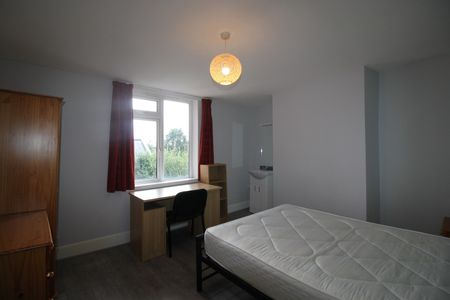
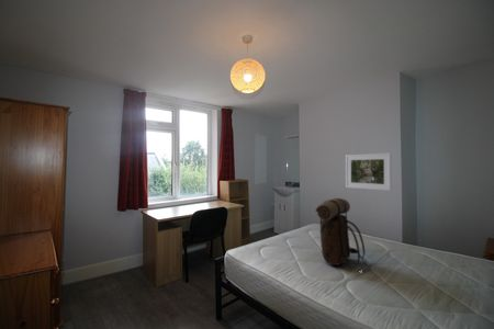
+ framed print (367, 171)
+ backpack (343, 230)
